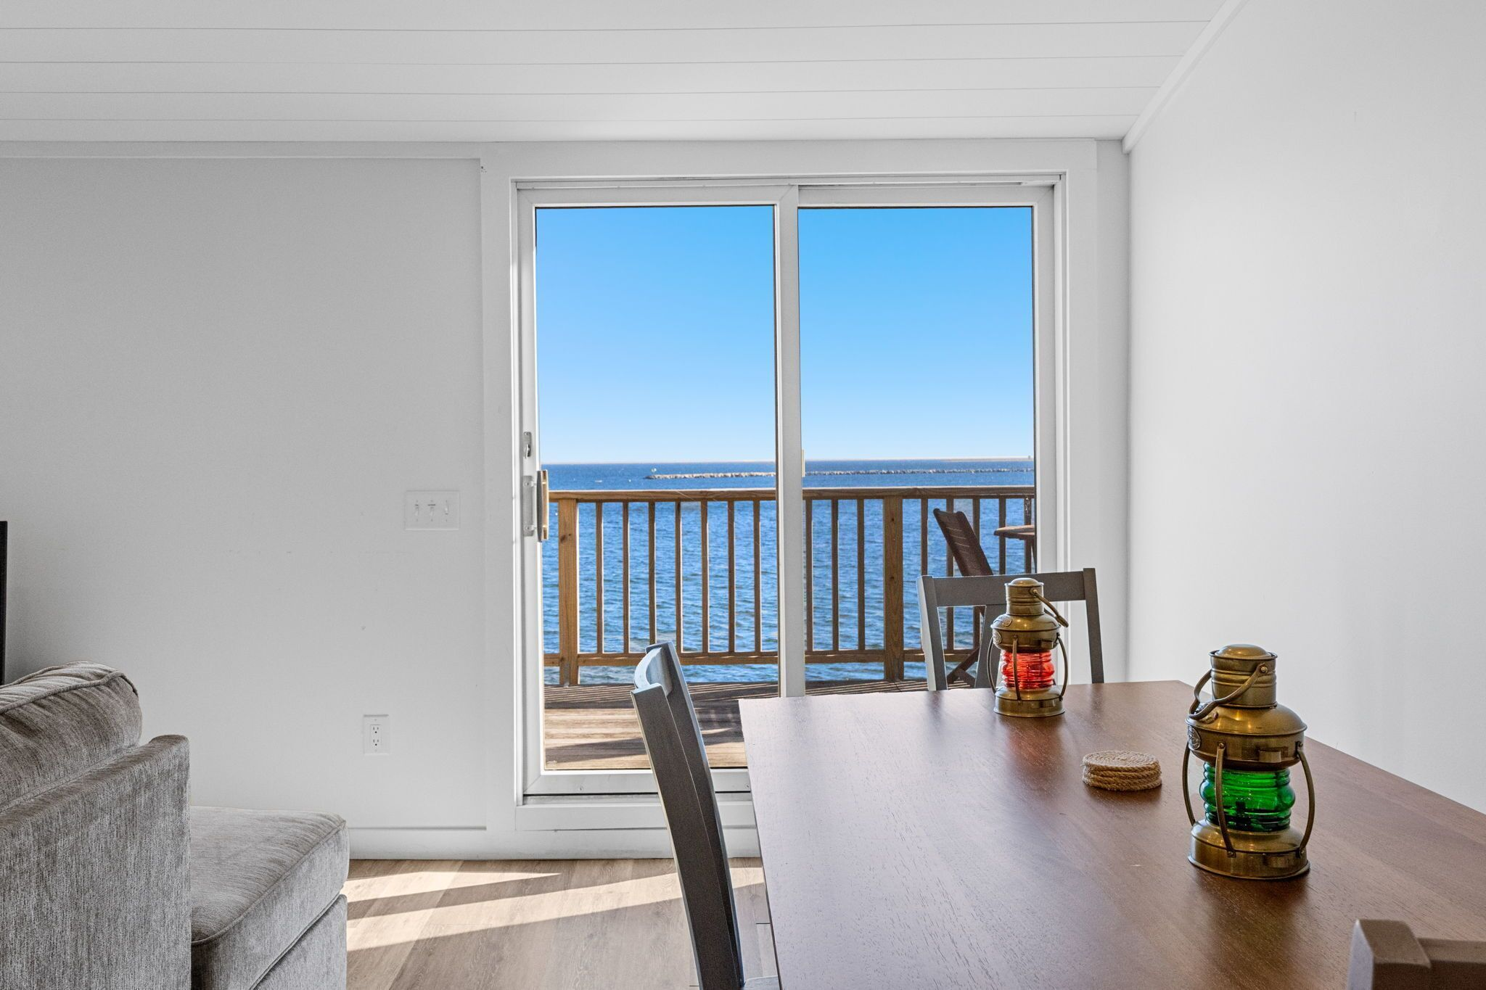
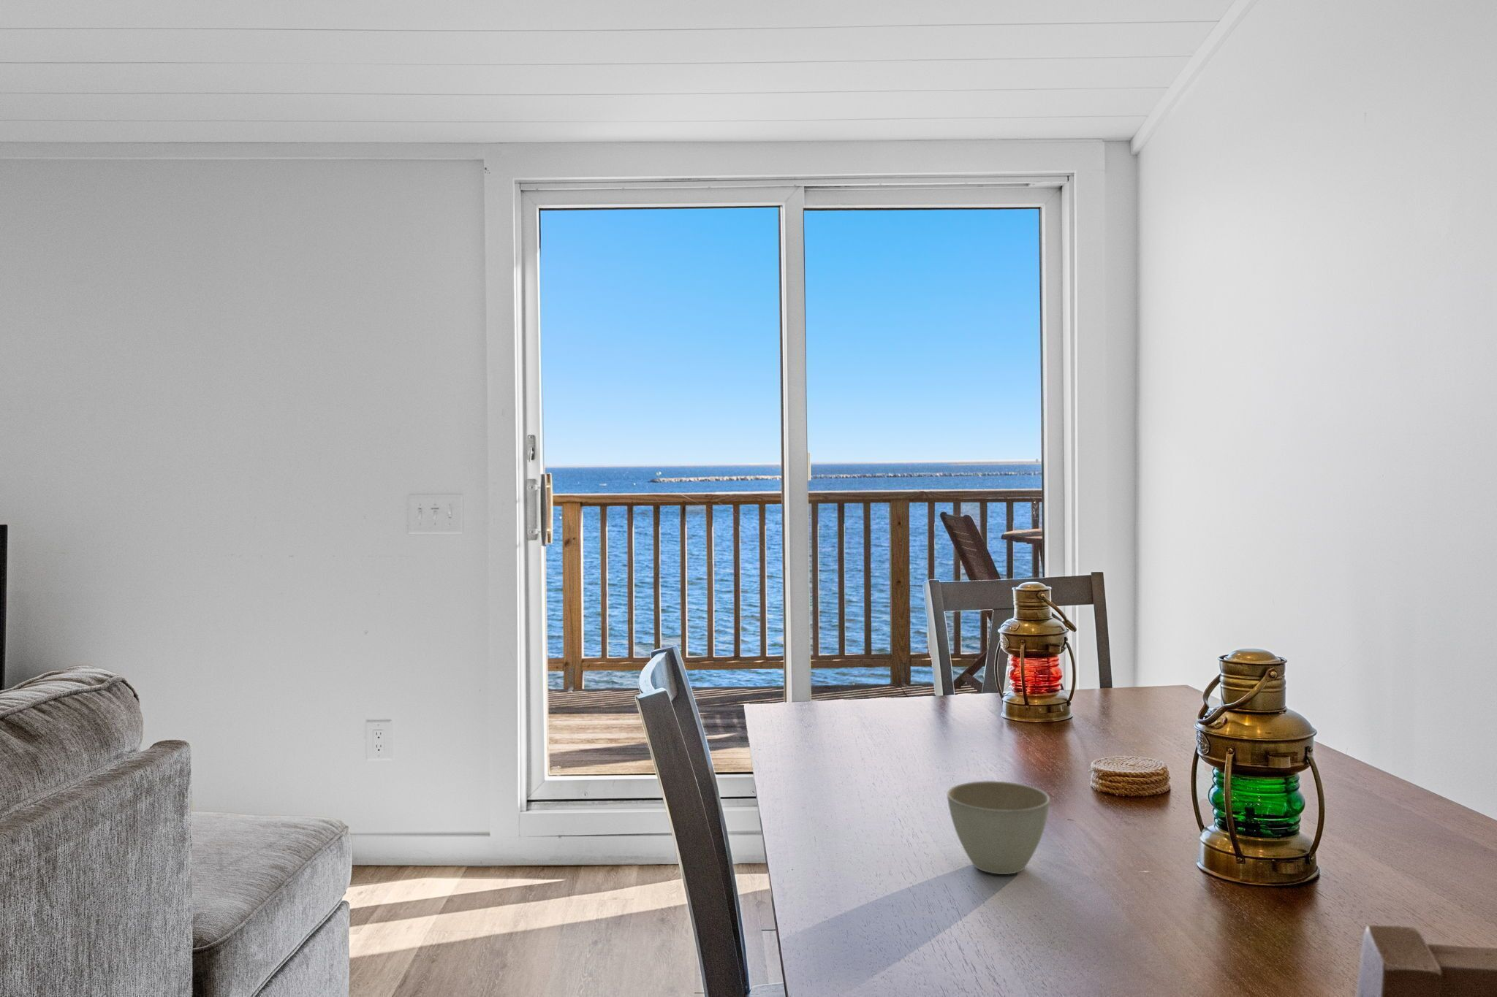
+ flower pot (997, 830)
